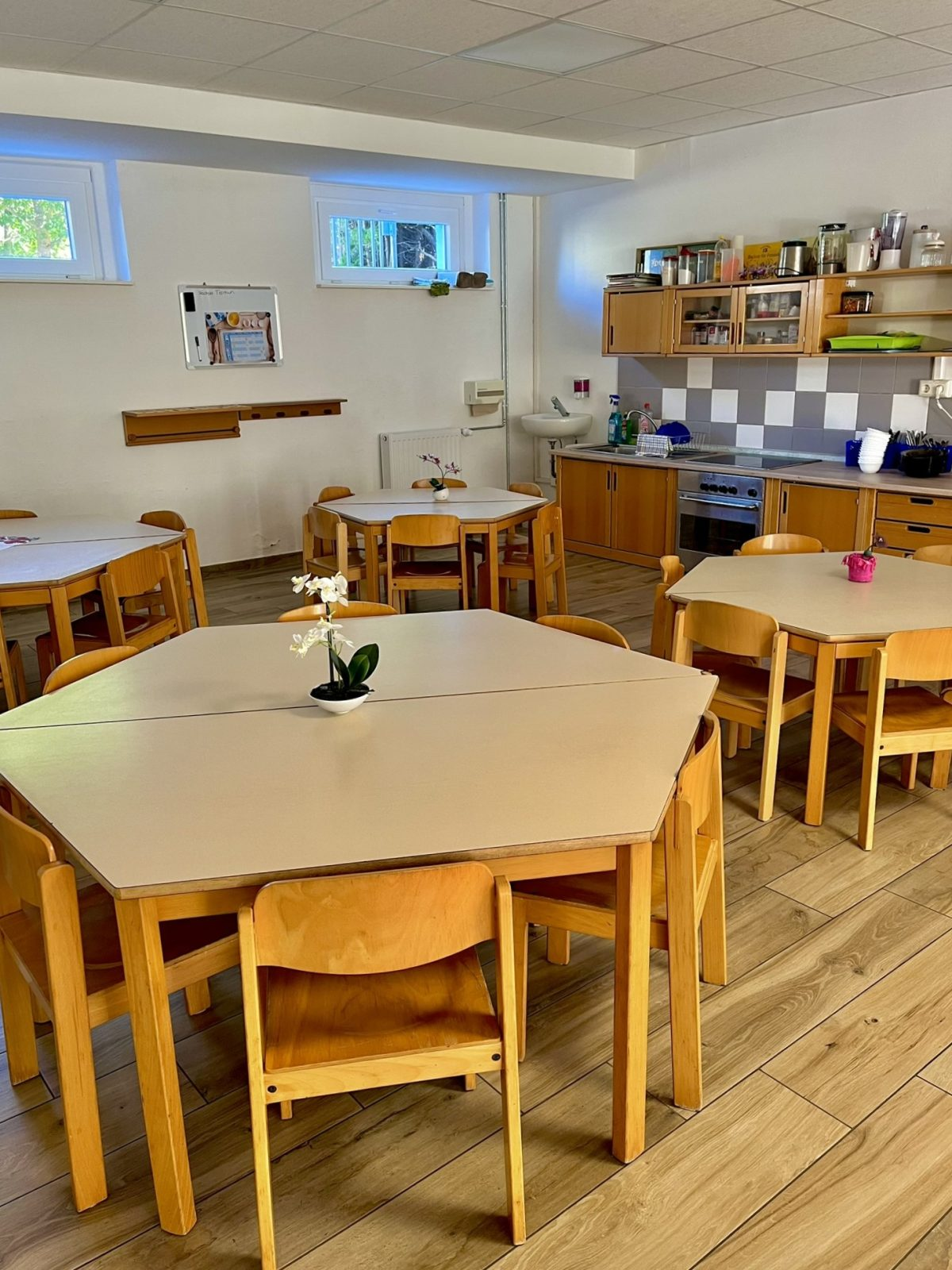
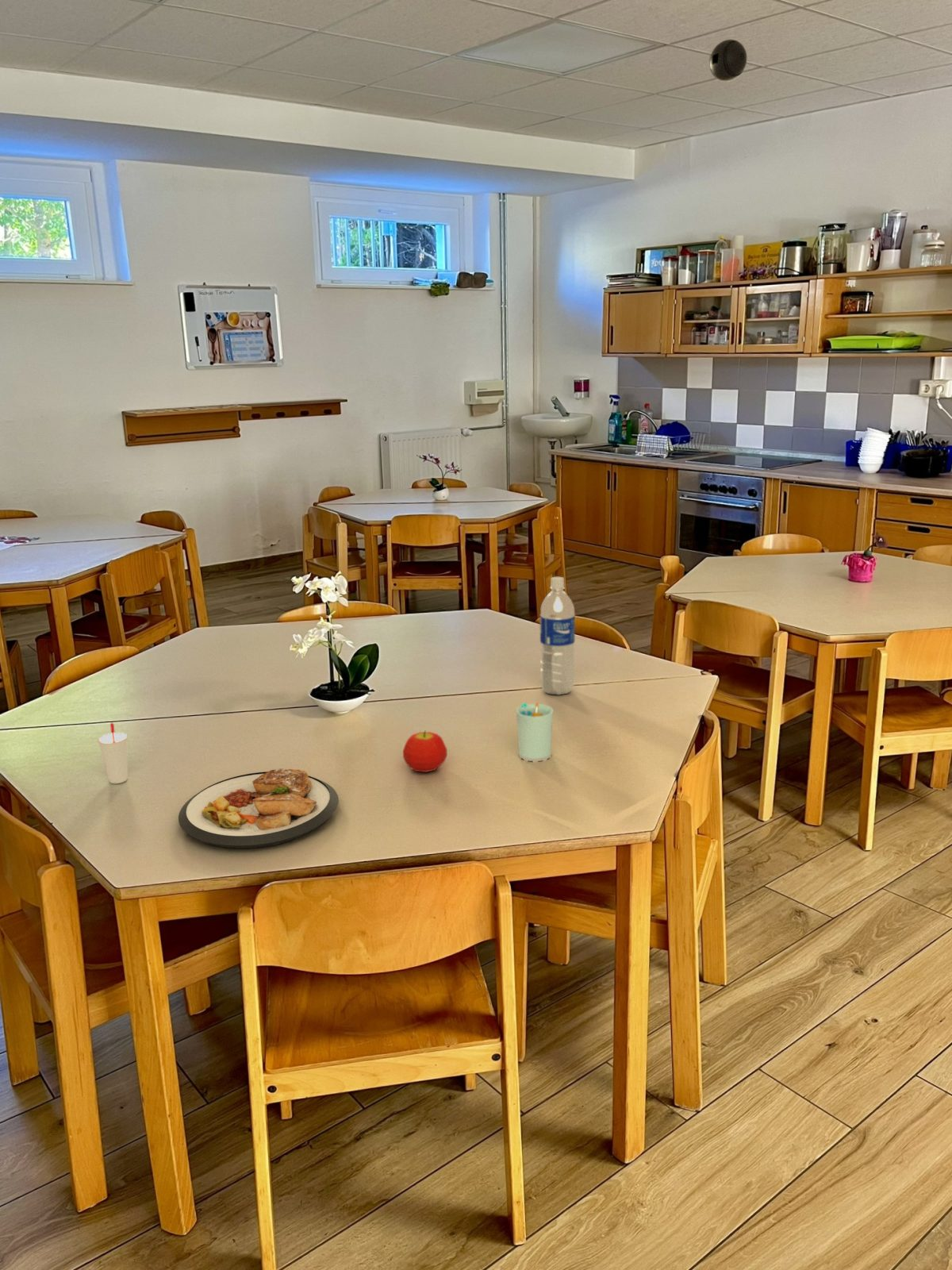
+ fruit (424, 749)
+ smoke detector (727, 60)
+ cup (535, 728)
+ plate (259, 802)
+ water bottle (557, 635)
+ cup (114, 752)
